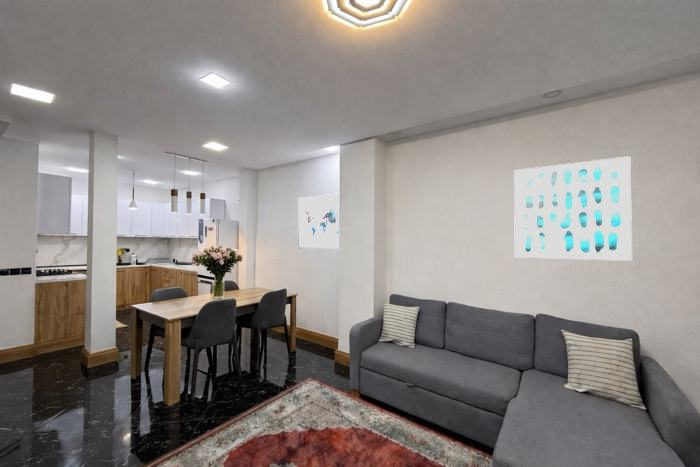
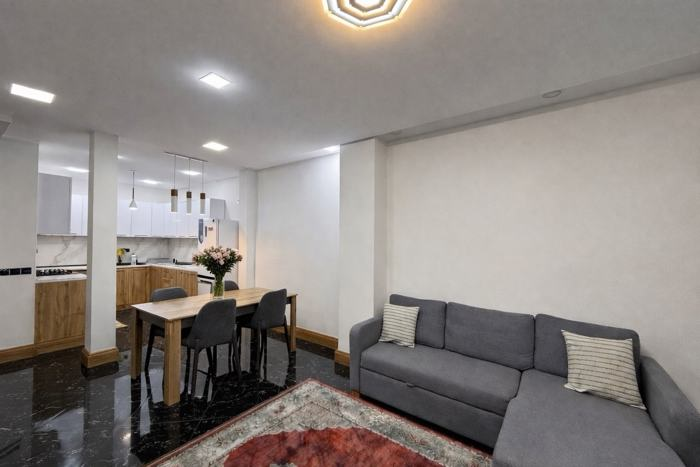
- wall art (567, 211)
- wall art (322, 222)
